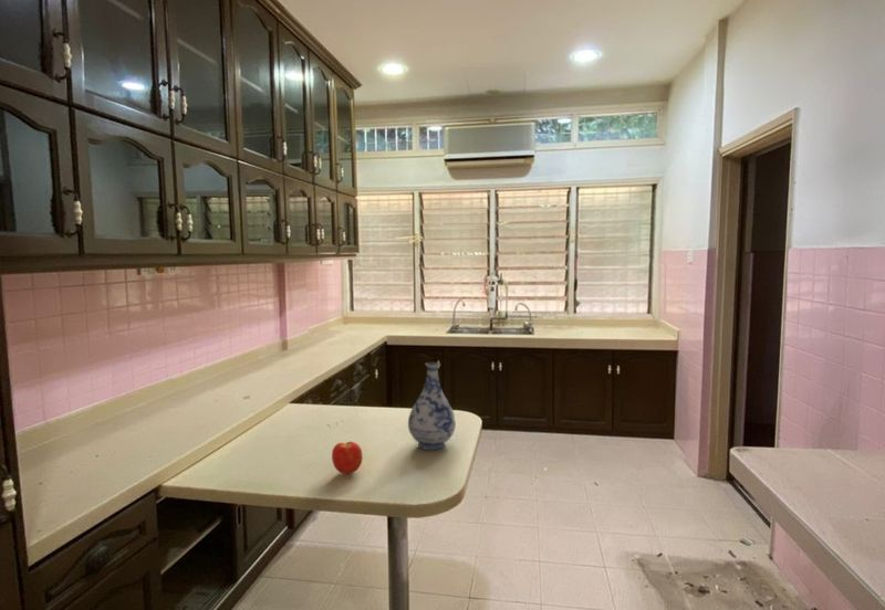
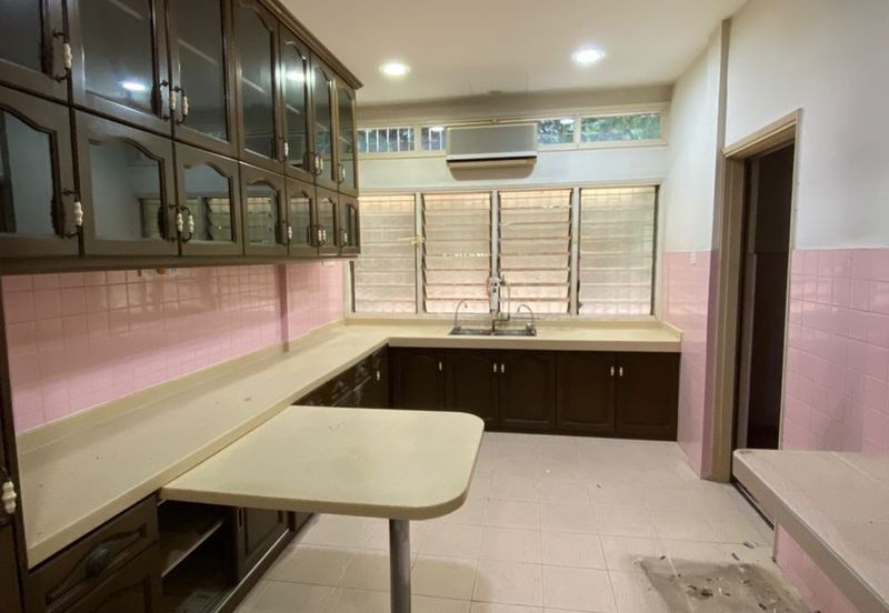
- apple (347, 456)
- vase (431, 404)
